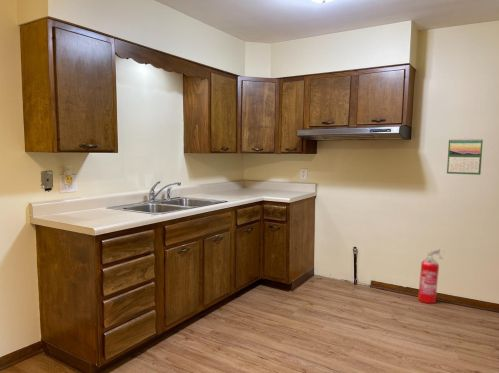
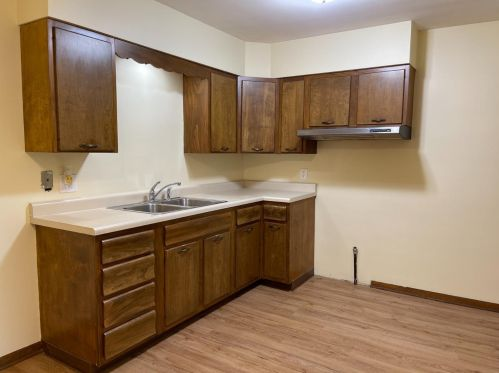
- fire extinguisher (431, 274)
- calendar (464, 156)
